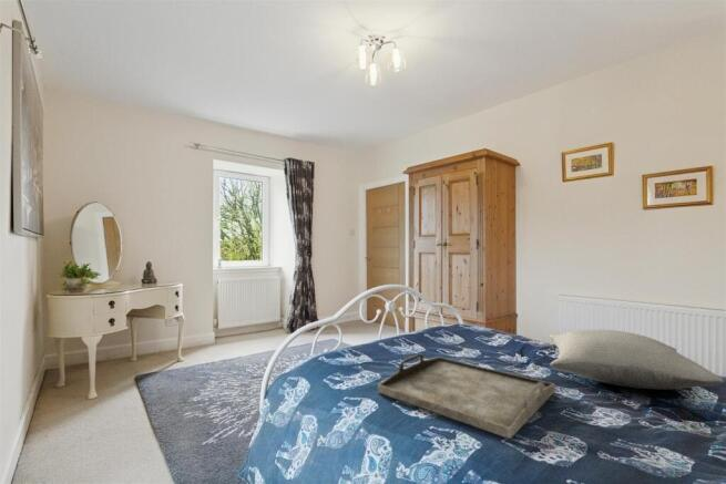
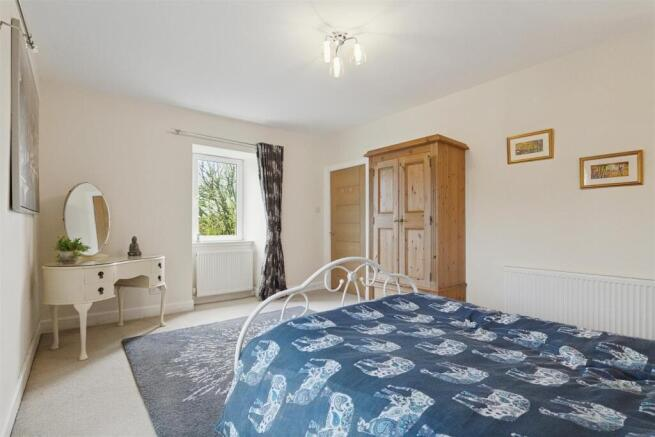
- serving tray (466, 381)
- pillow (617, 354)
